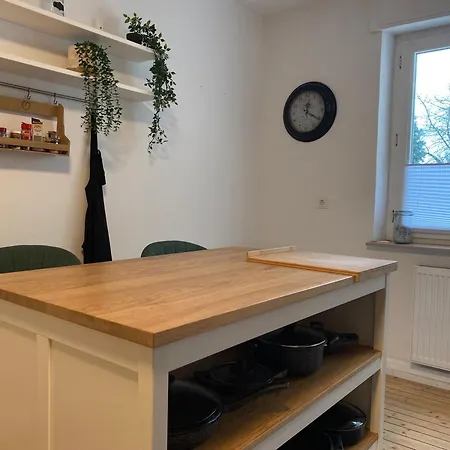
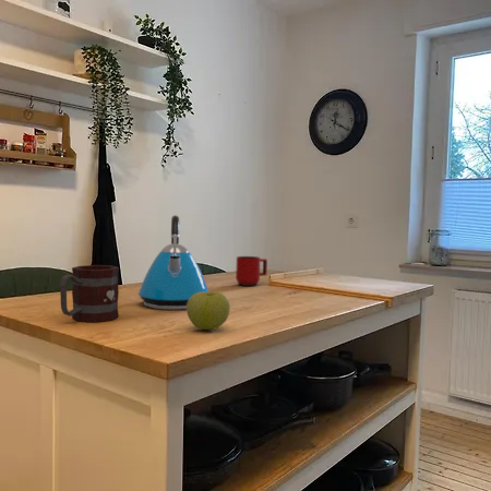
+ apple (207, 311)
+ kettle (175, 259)
+ mug (251, 271)
+ mug (87, 294)
